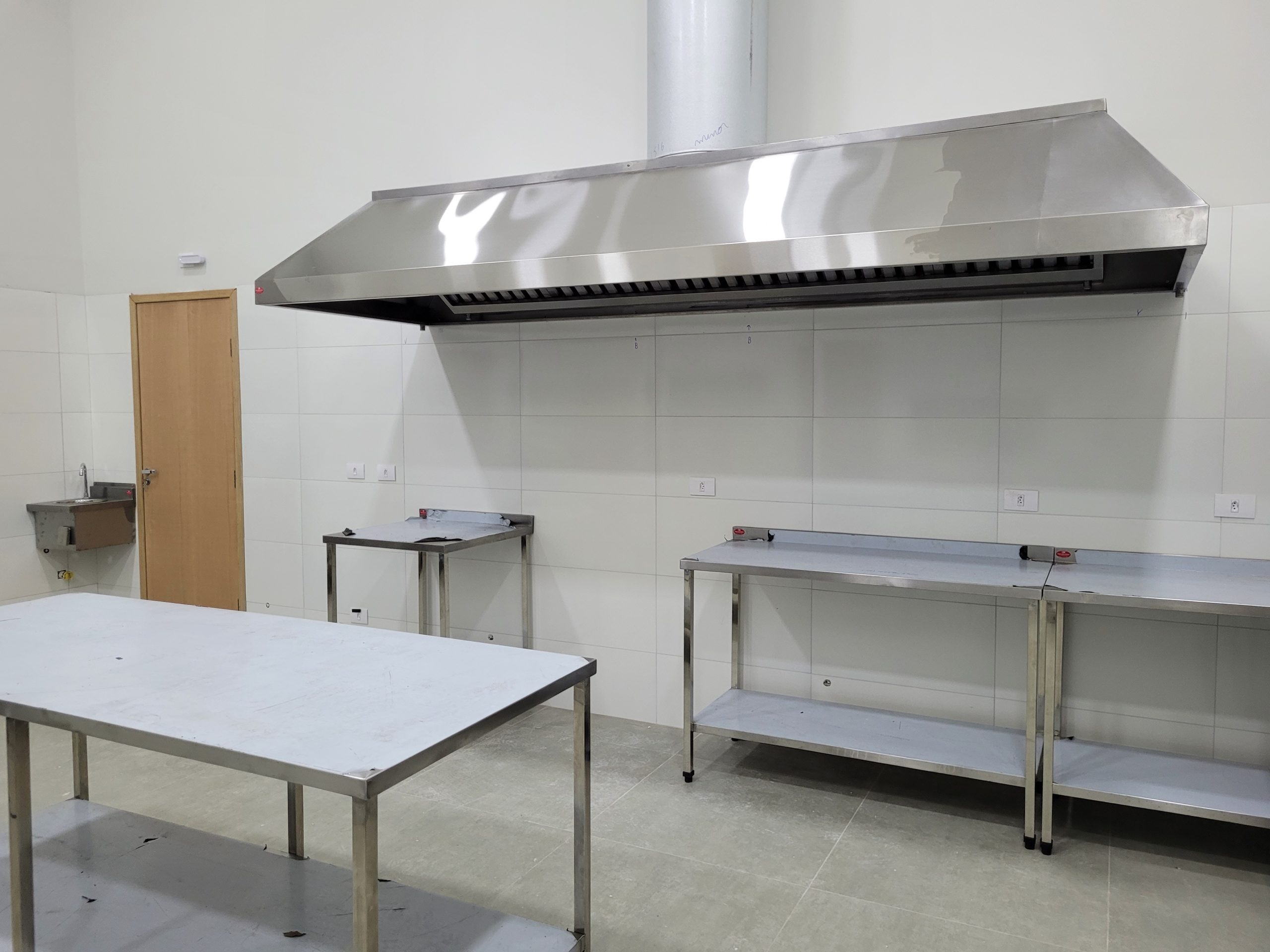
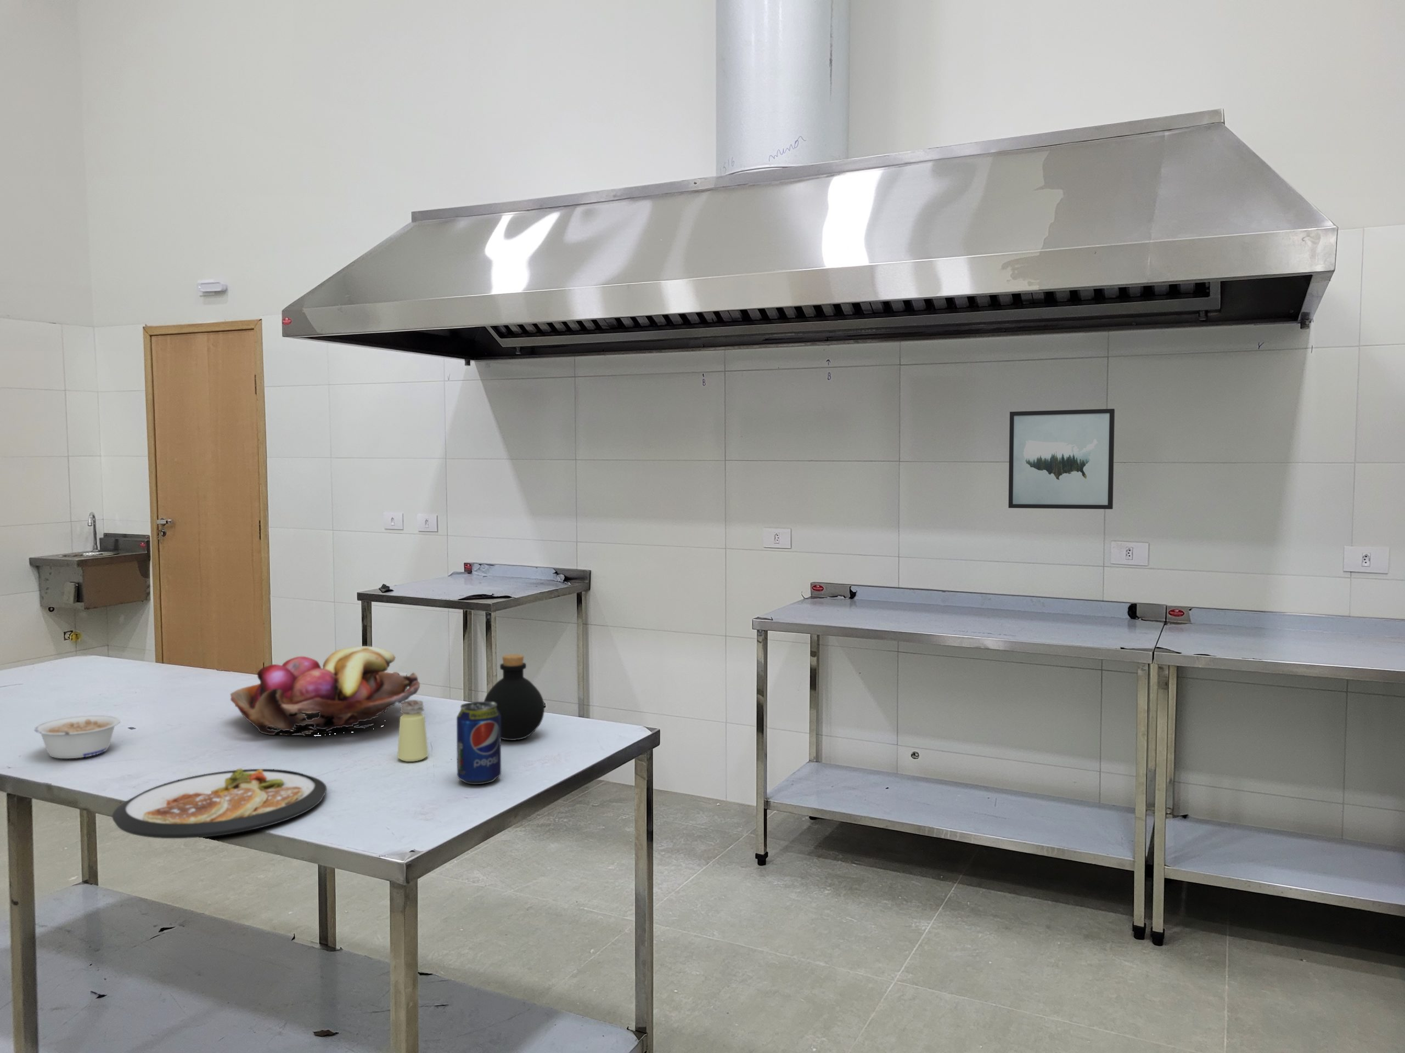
+ dish (223, 795)
+ legume (80, 736)
+ saltshaker (413, 729)
+ wall art (1060, 460)
+ bottle (513, 697)
+ pop (479, 742)
+ fruit basket (330, 687)
